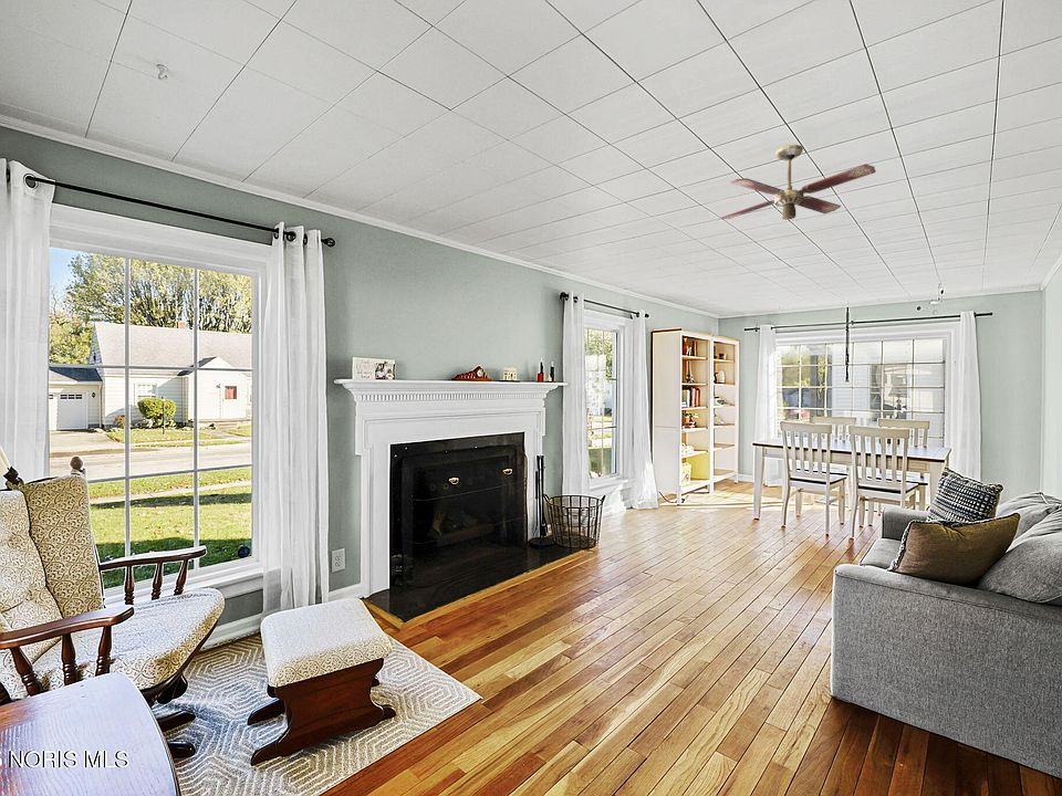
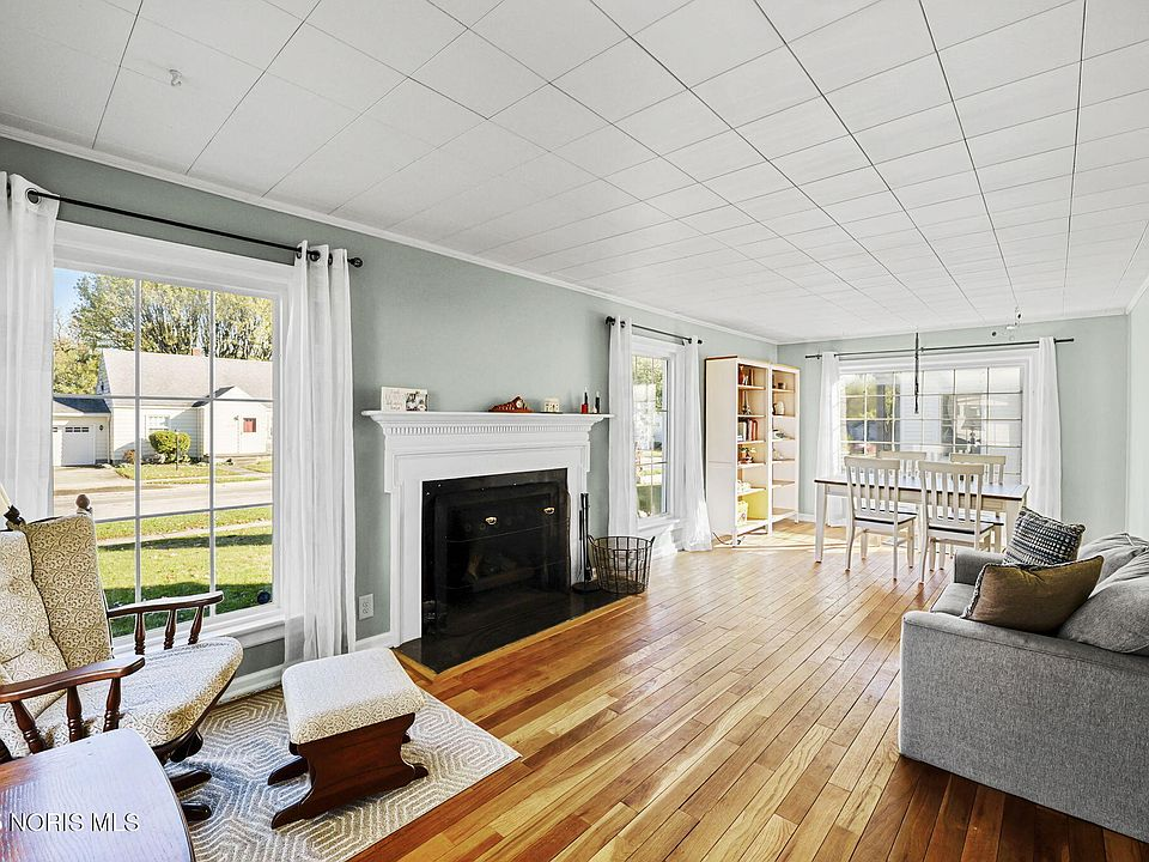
- ceiling fan (789, 185)
